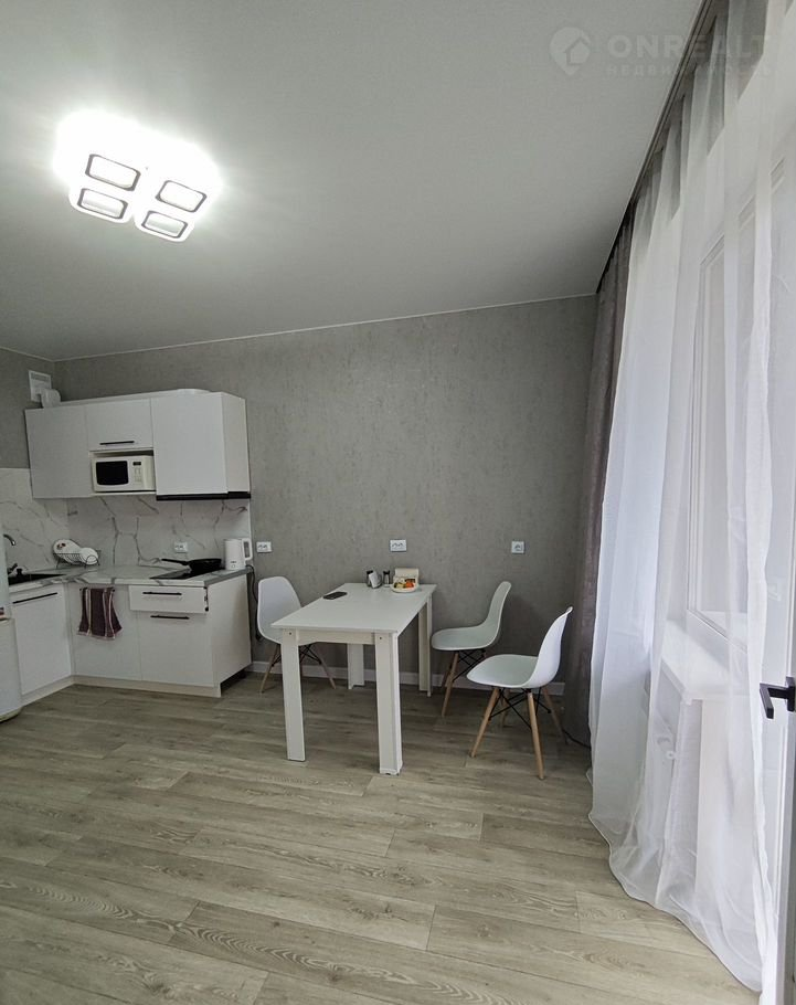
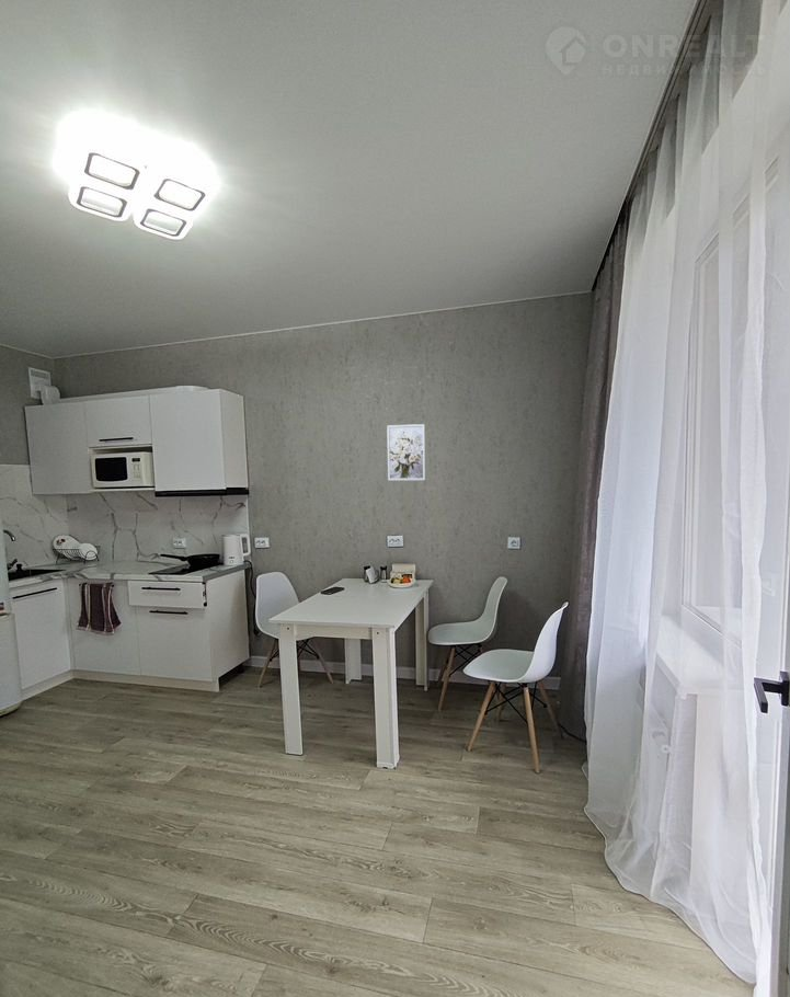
+ wall art (405, 452)
